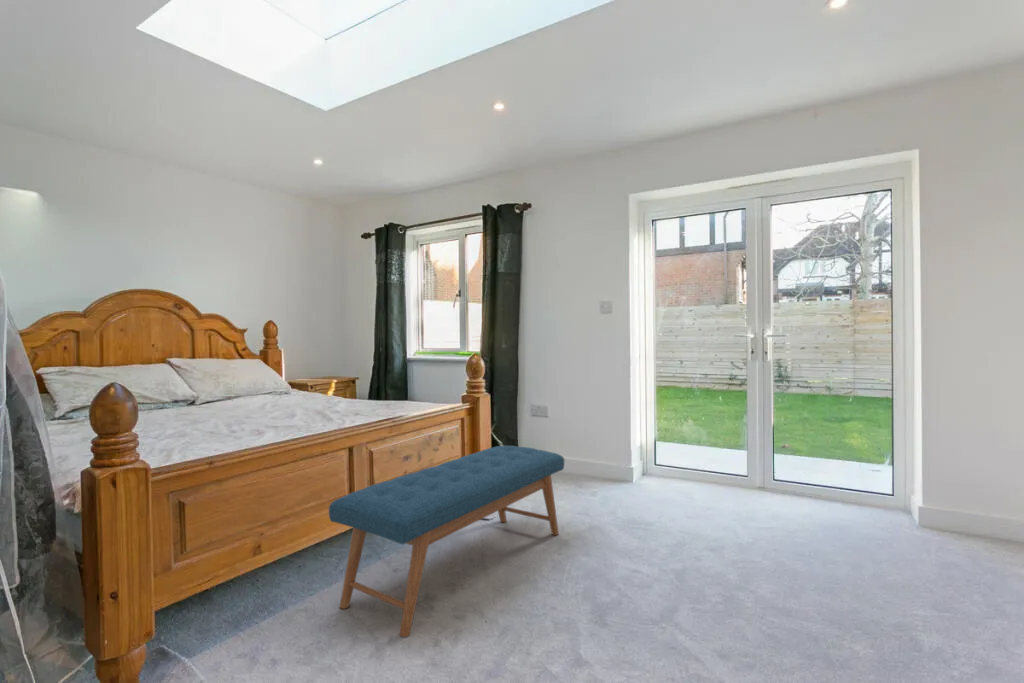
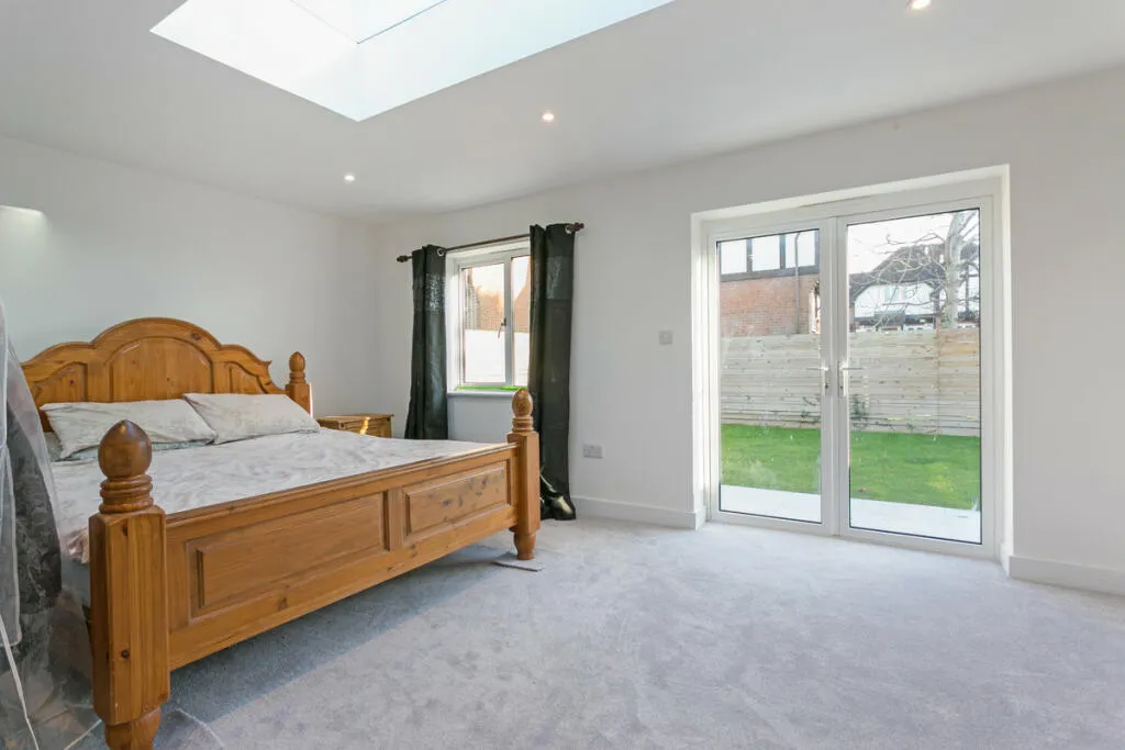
- bench (464, 516)
